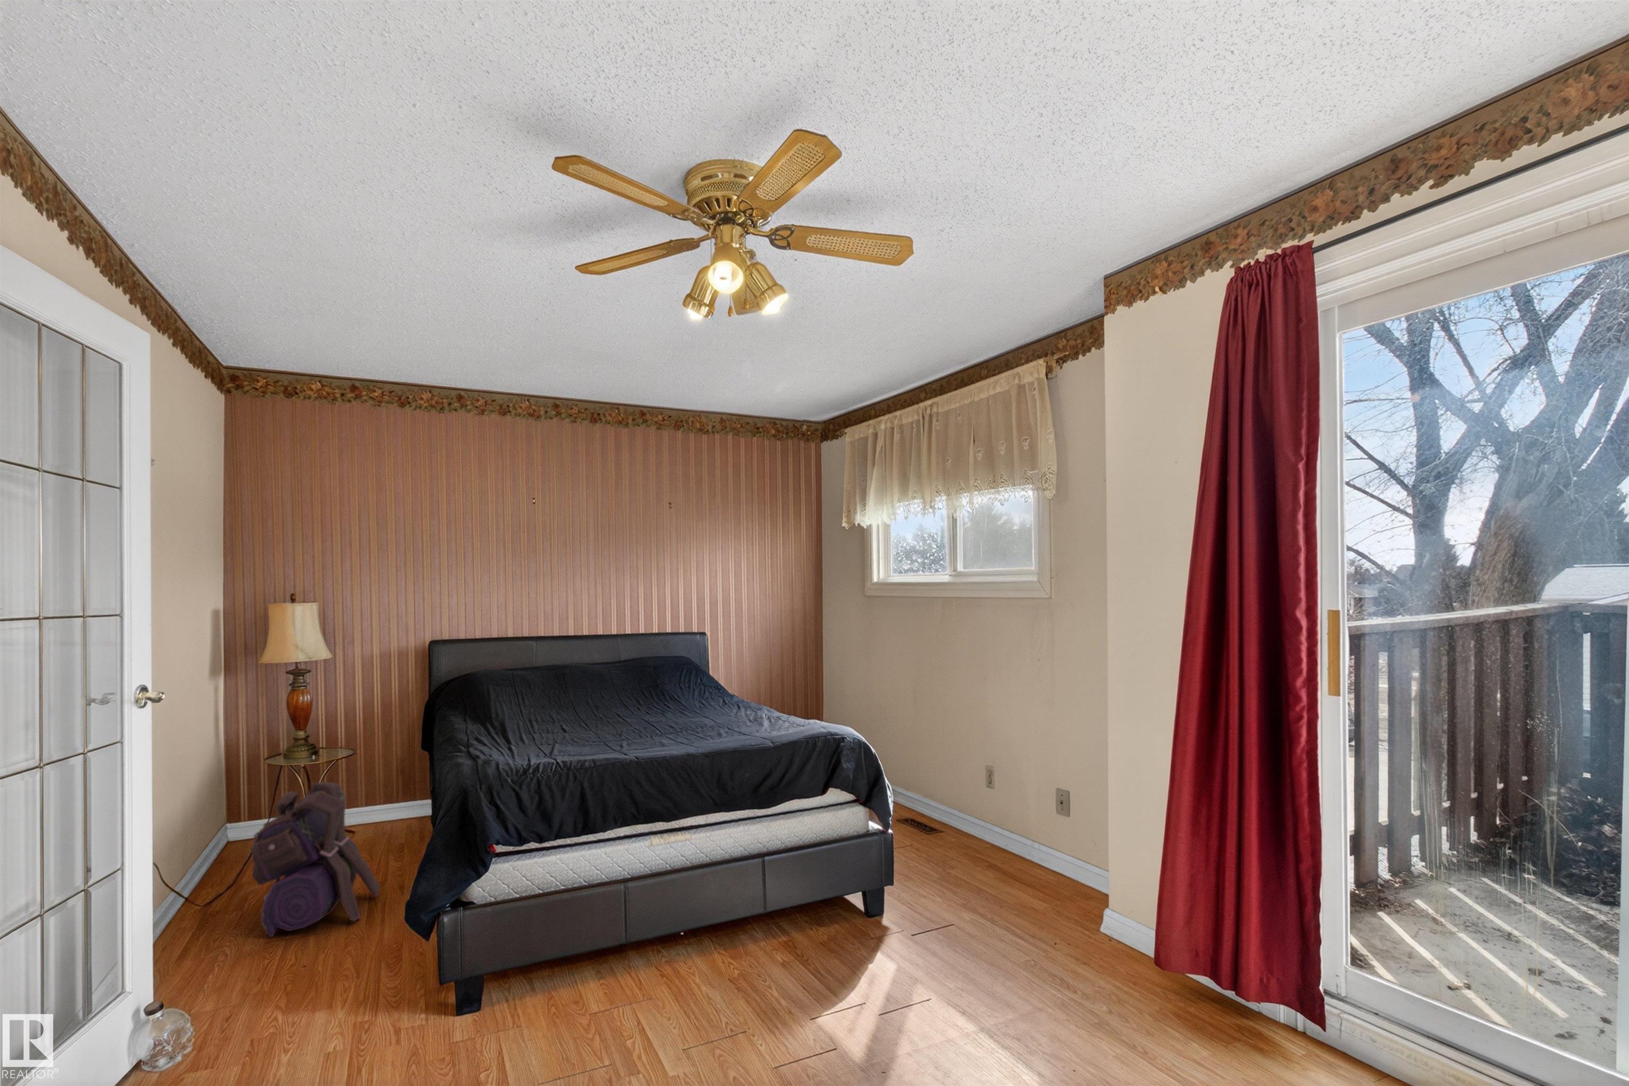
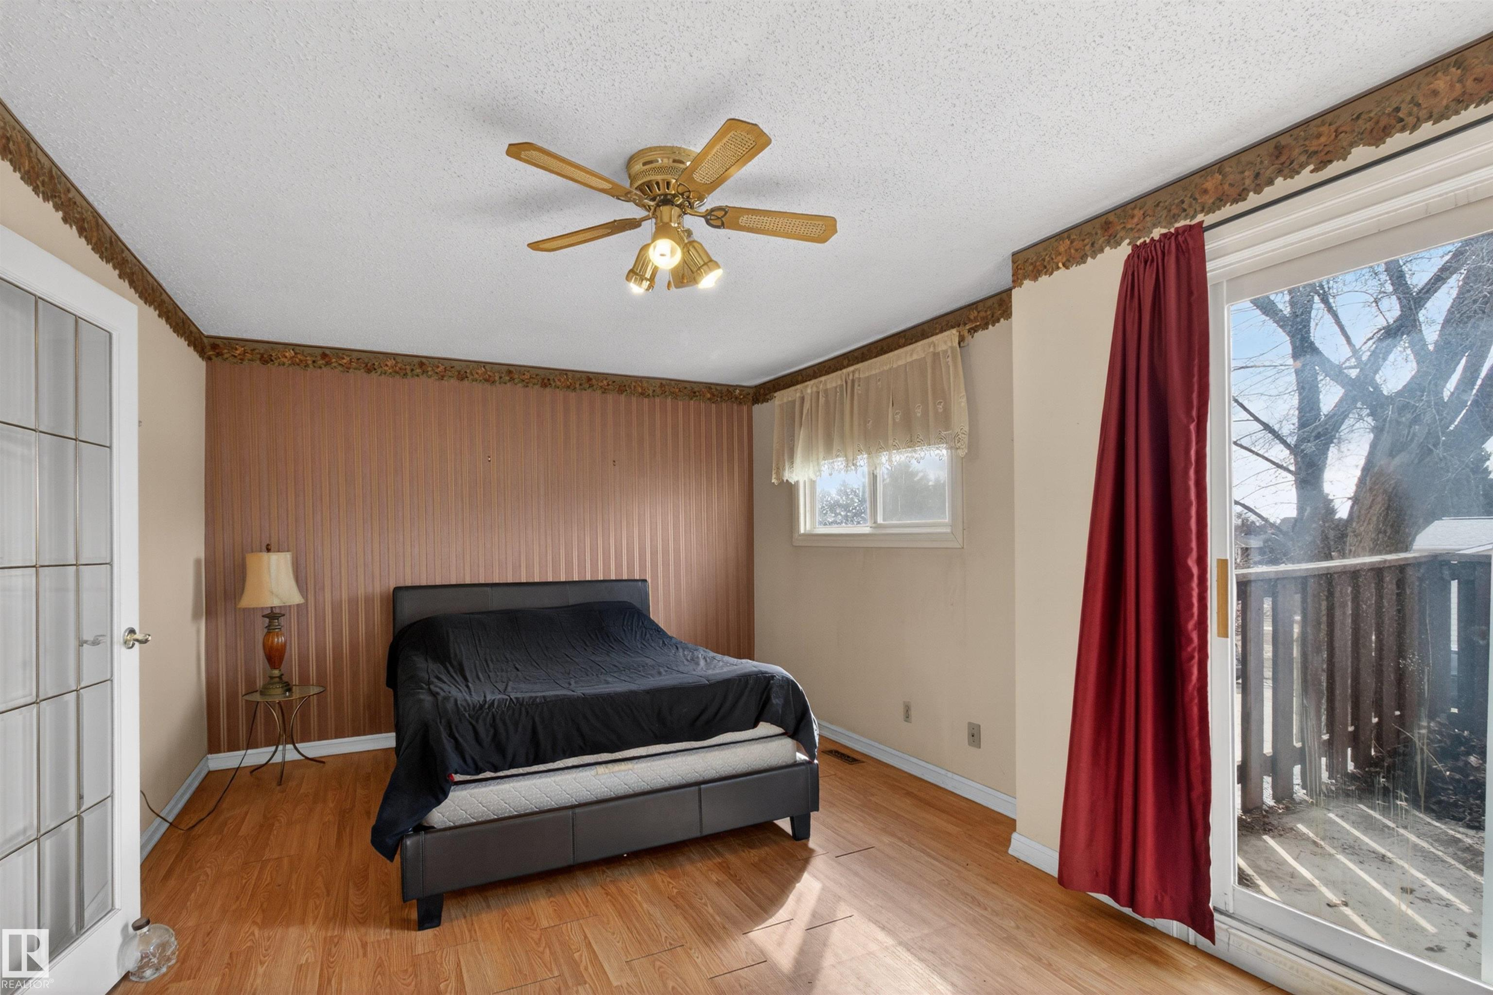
- backpack (311, 850)
